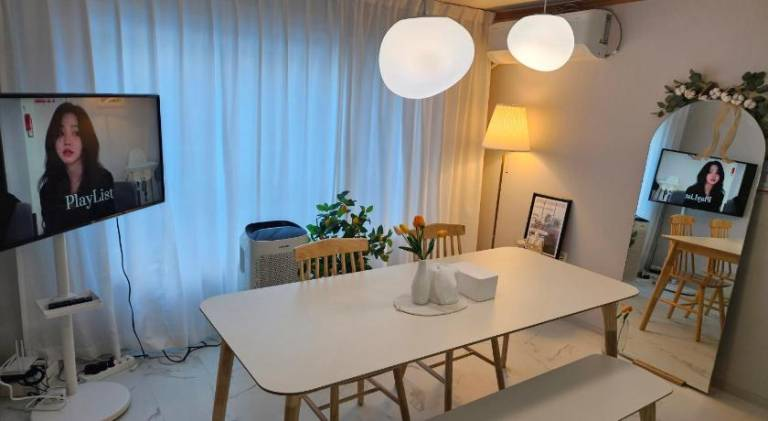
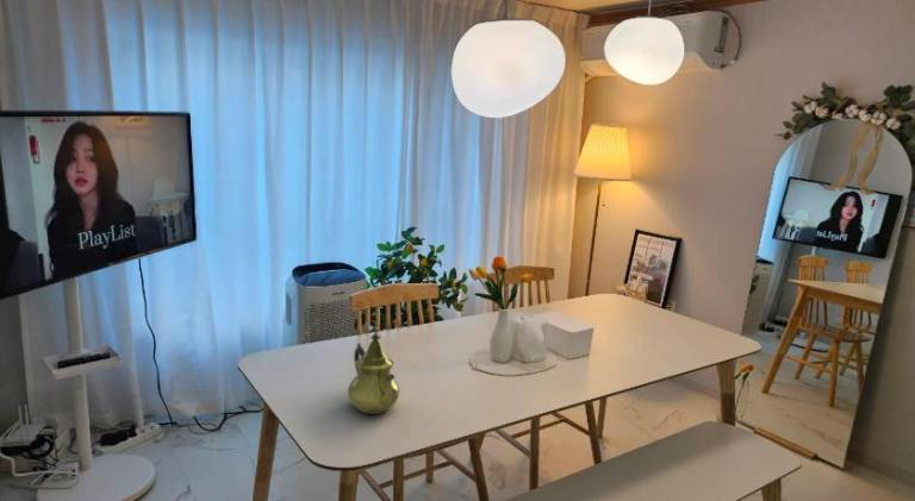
+ teapot (373, 365)
